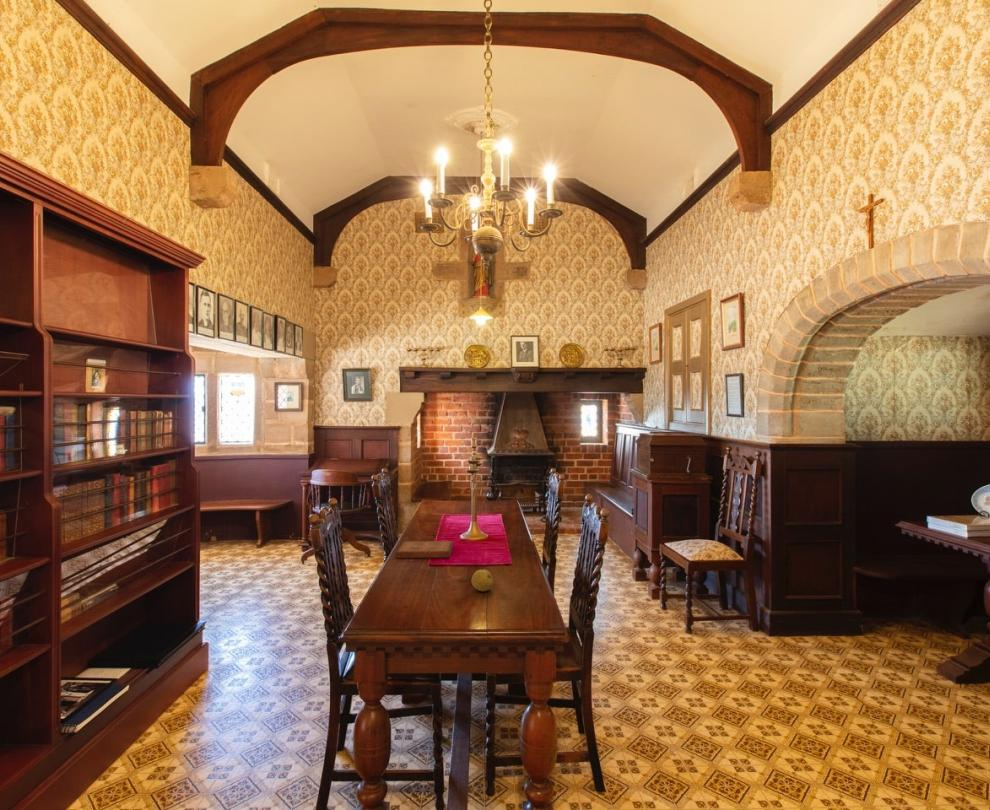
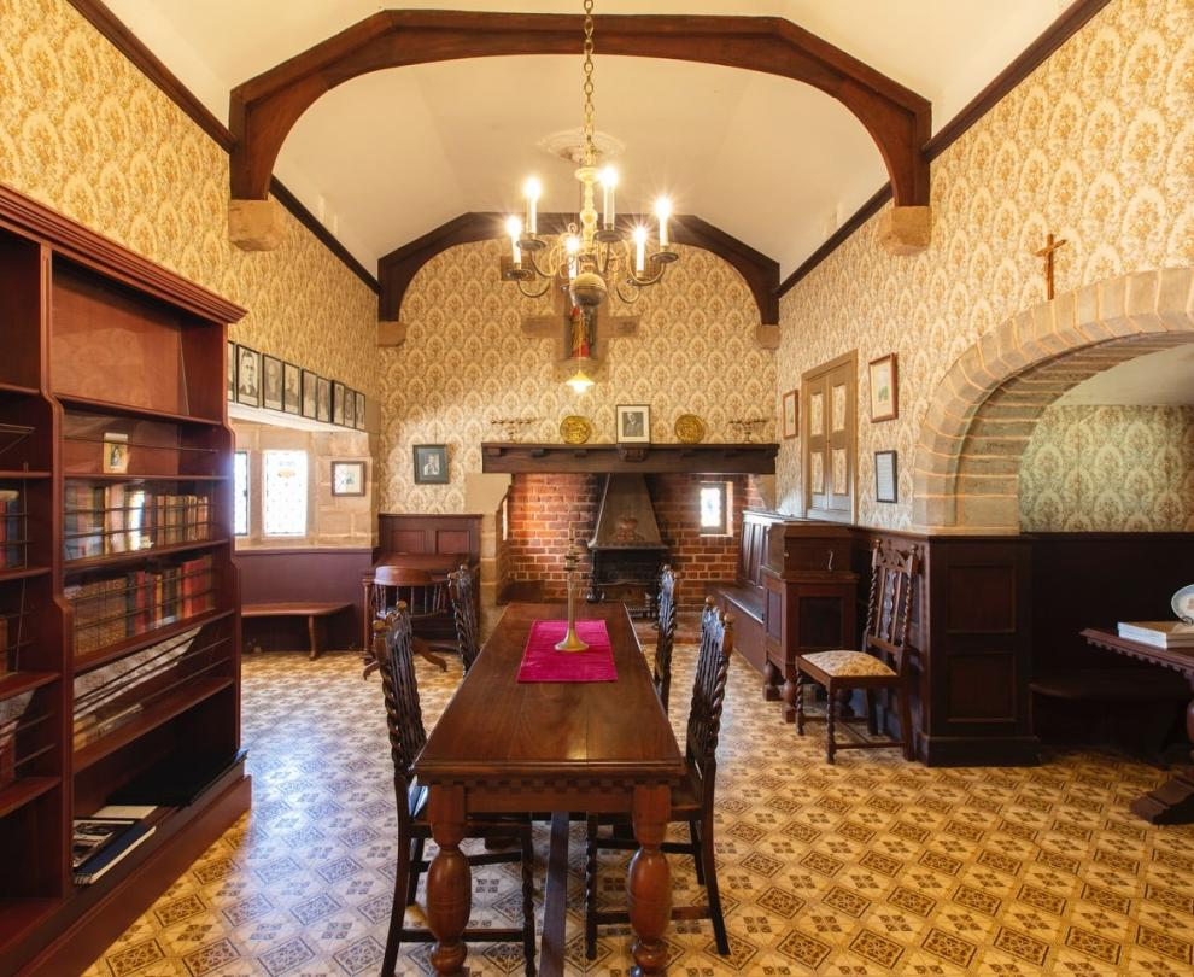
- book (425, 549)
- fruit (482, 580)
